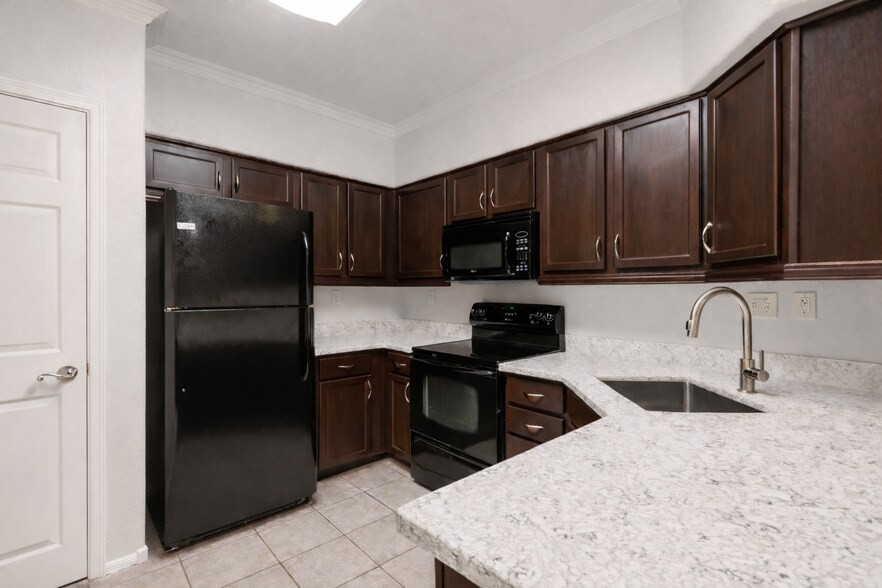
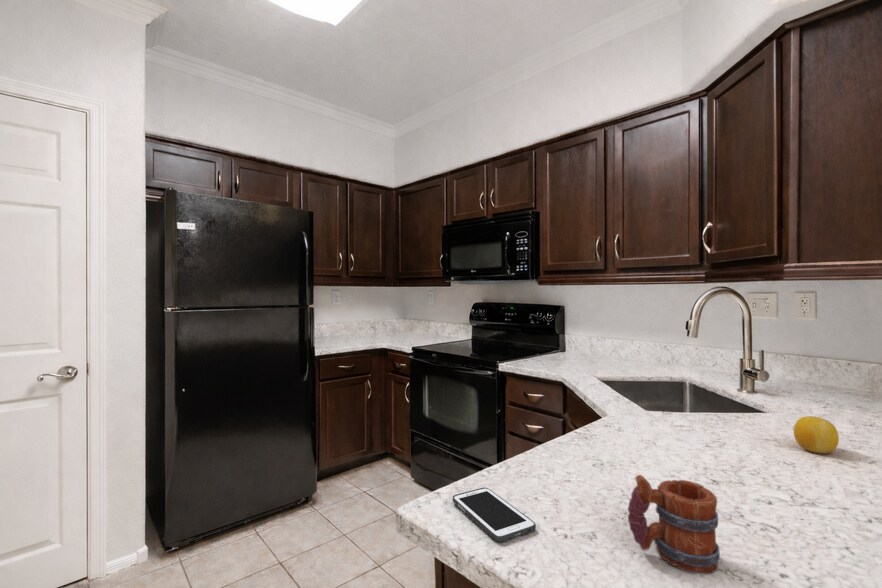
+ mug (672, 516)
+ cell phone (491, 512)
+ fruit (815, 434)
